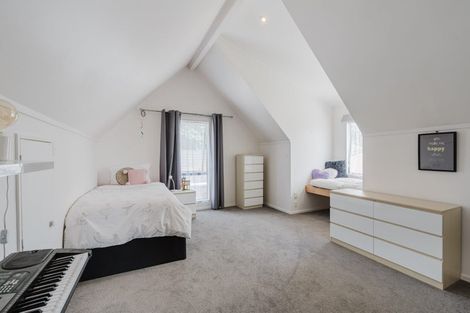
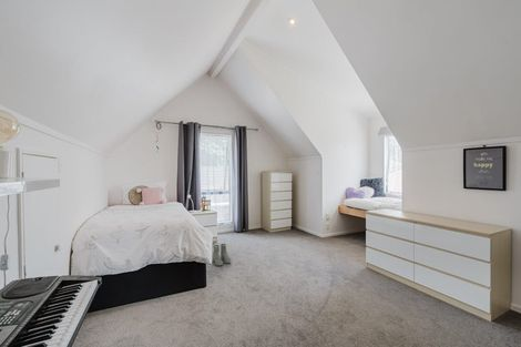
+ boots (221, 254)
